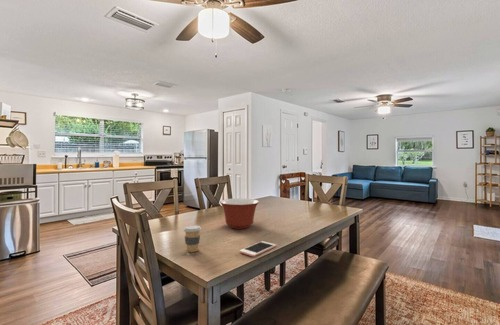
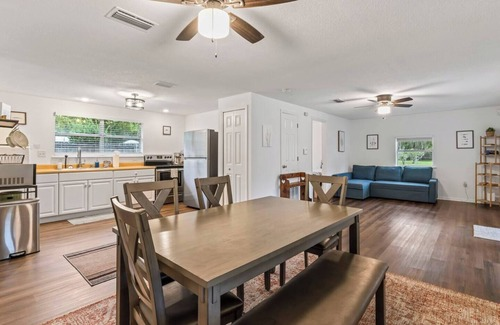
- coffee cup (192, 238)
- mixing bowl (239, 213)
- cell phone (258, 248)
